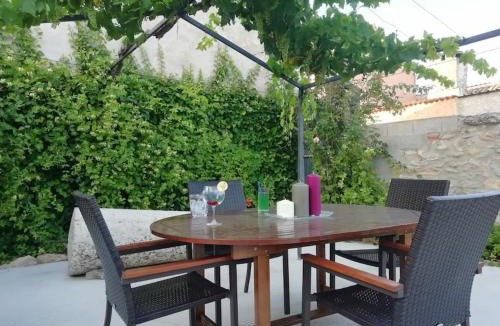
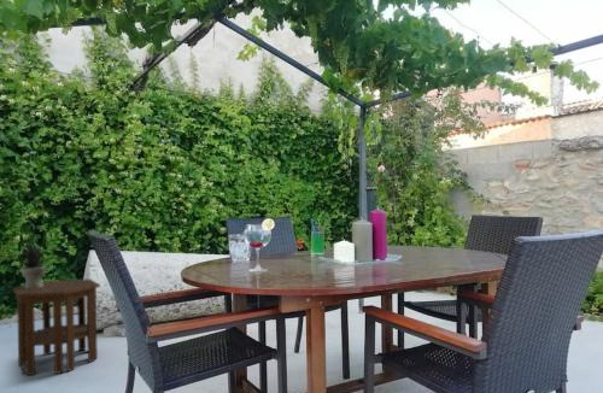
+ side table (57, 323)
+ potted plant (35, 263)
